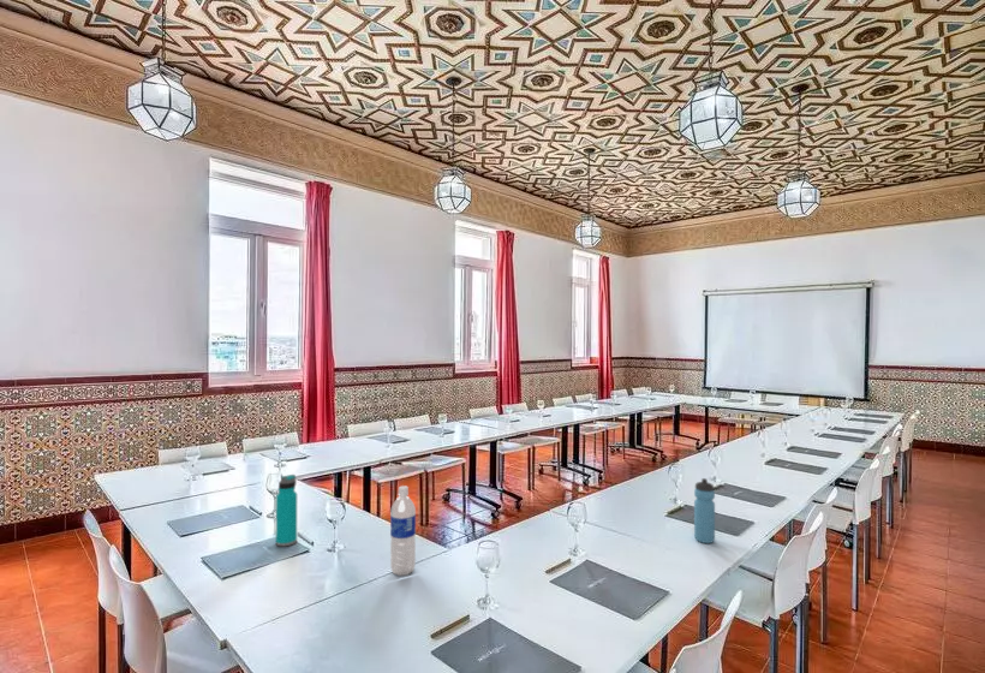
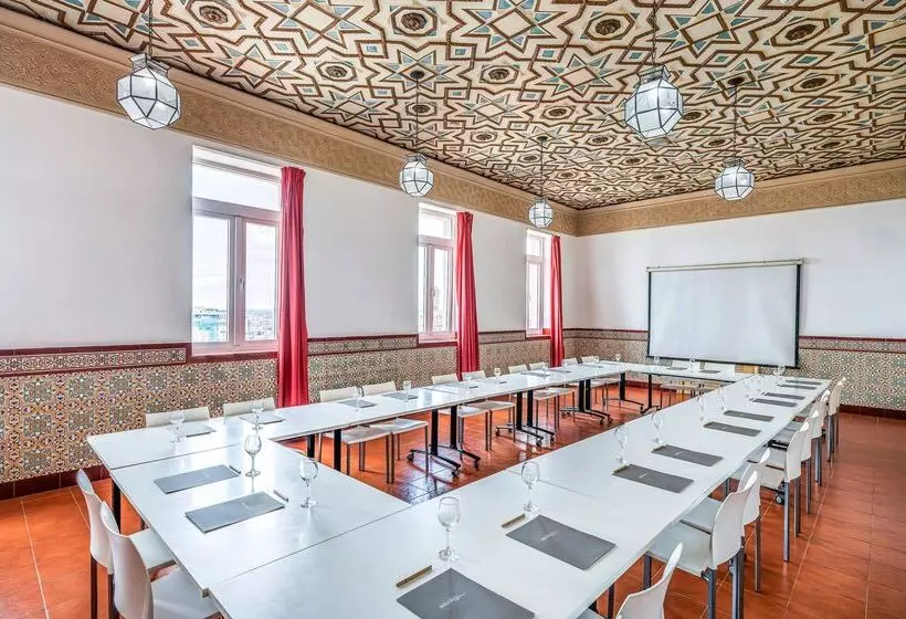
- water bottle (286, 508)
- water bottle (704, 508)
- water bottle (402, 529)
